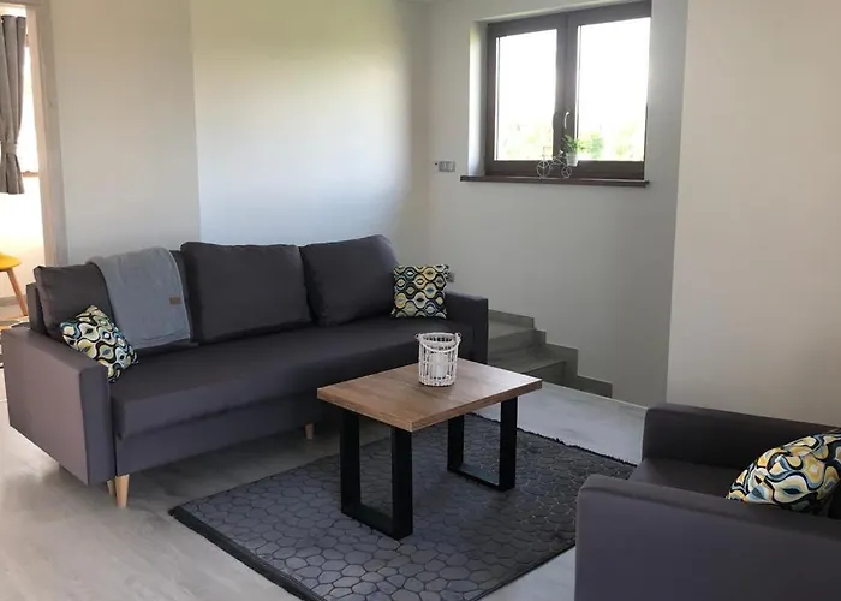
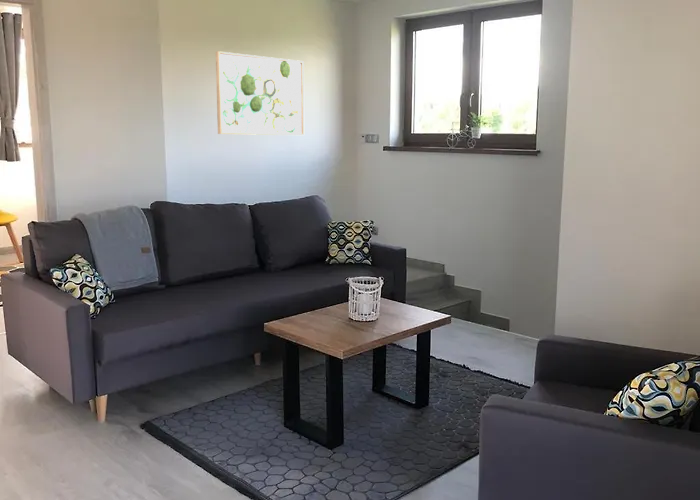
+ wall art (263, 95)
